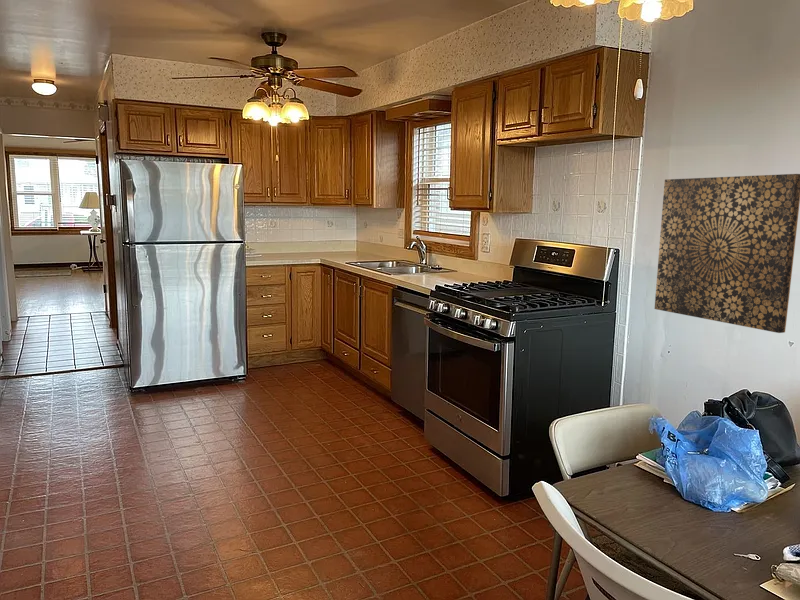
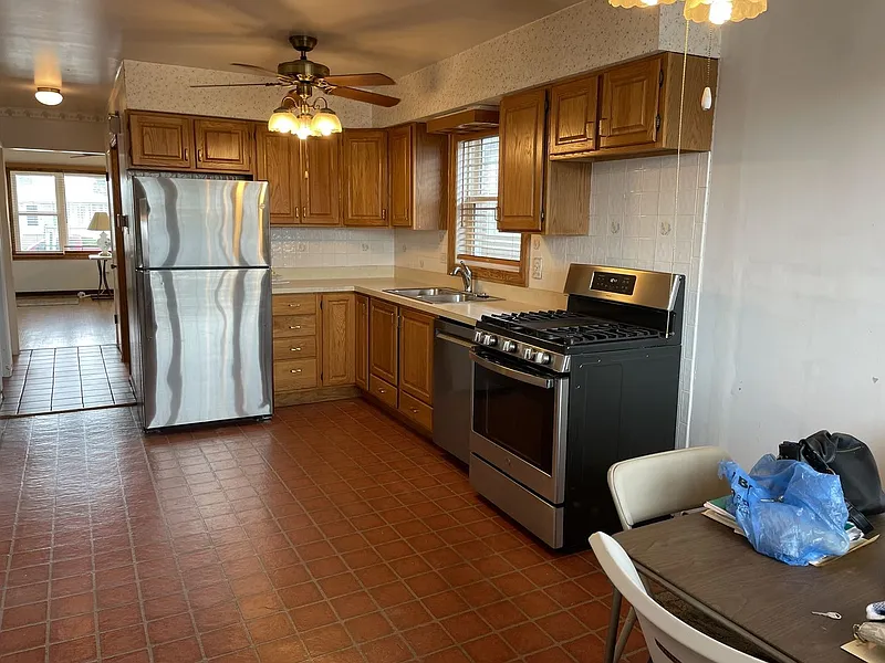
- wall art (719, 249)
